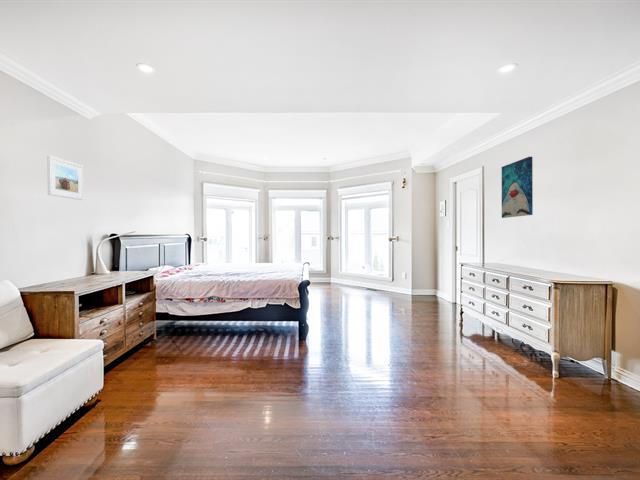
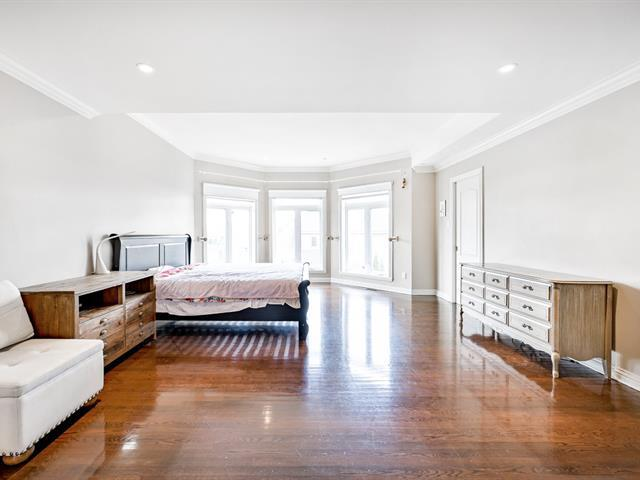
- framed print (66, 179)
- wall art (515, 189)
